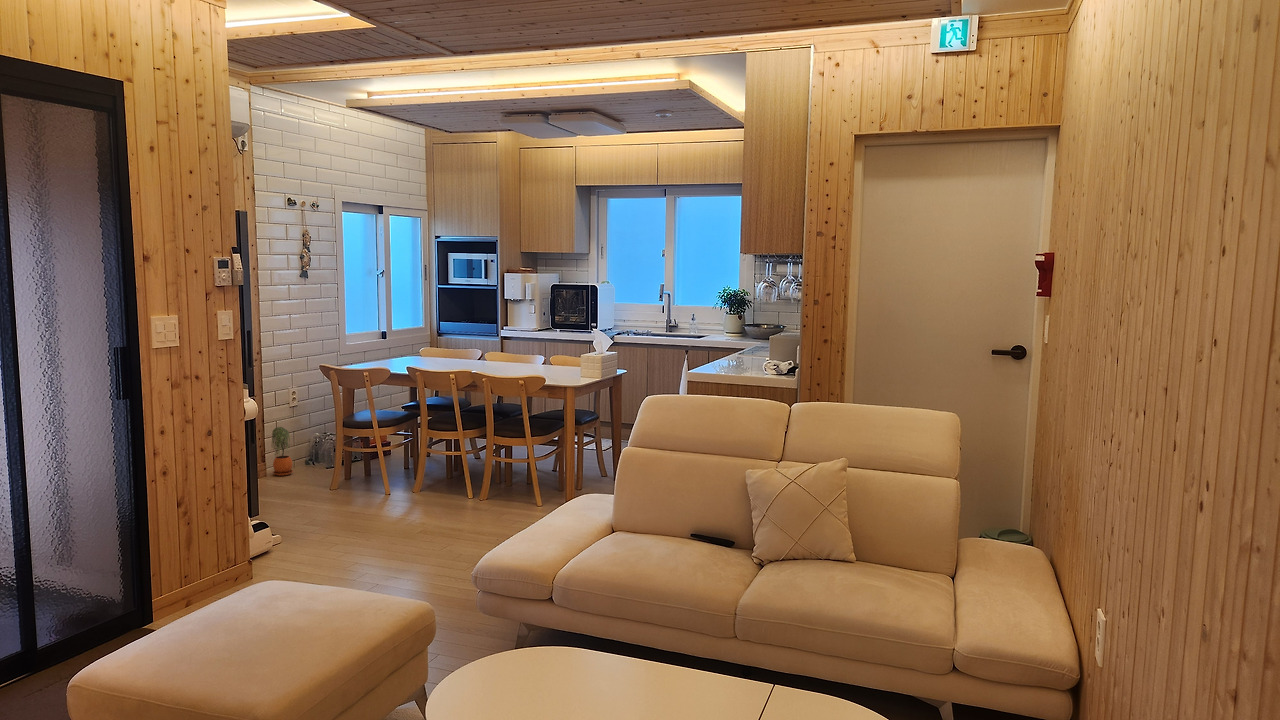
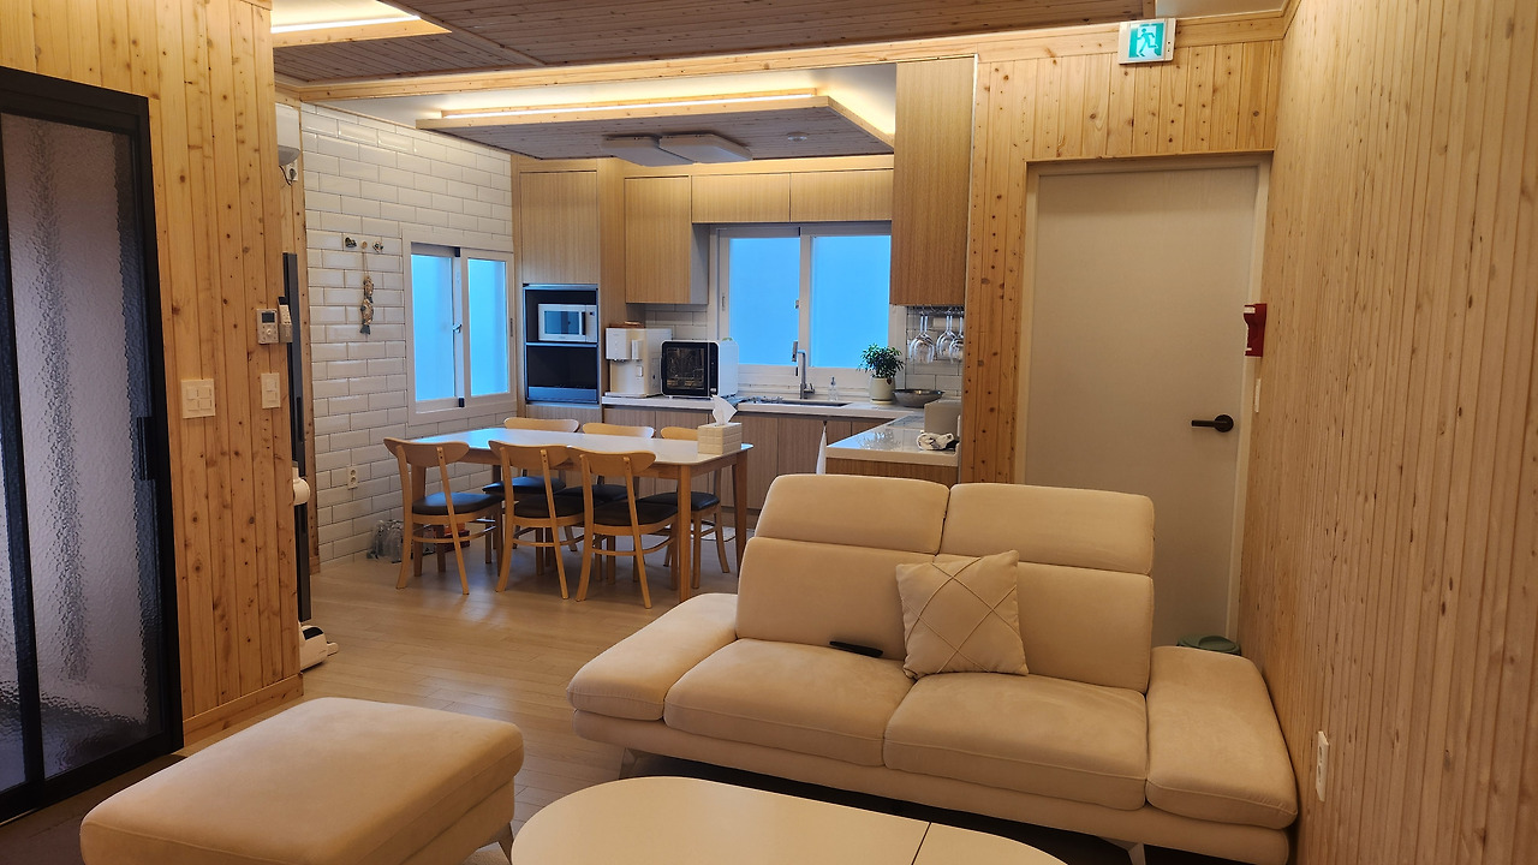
- potted plant (281, 450)
